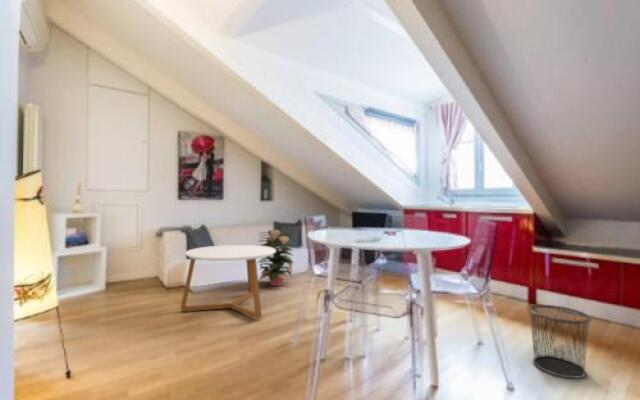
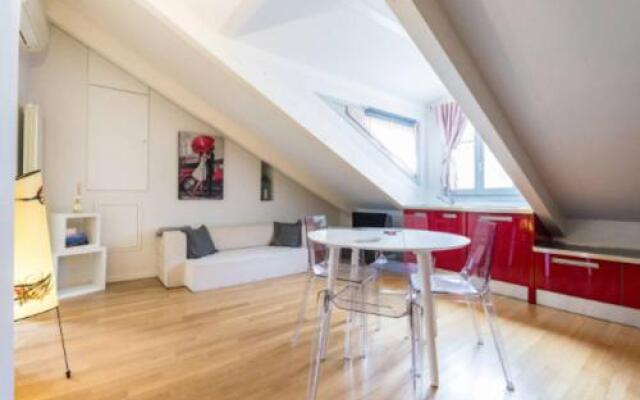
- decorative plant (275, 257)
- coffee table (247, 275)
- waste bin (558, 339)
